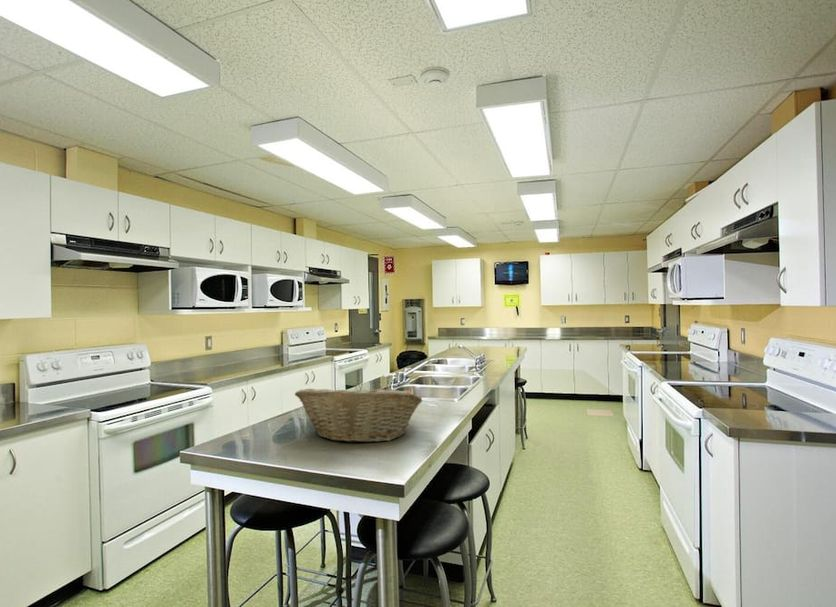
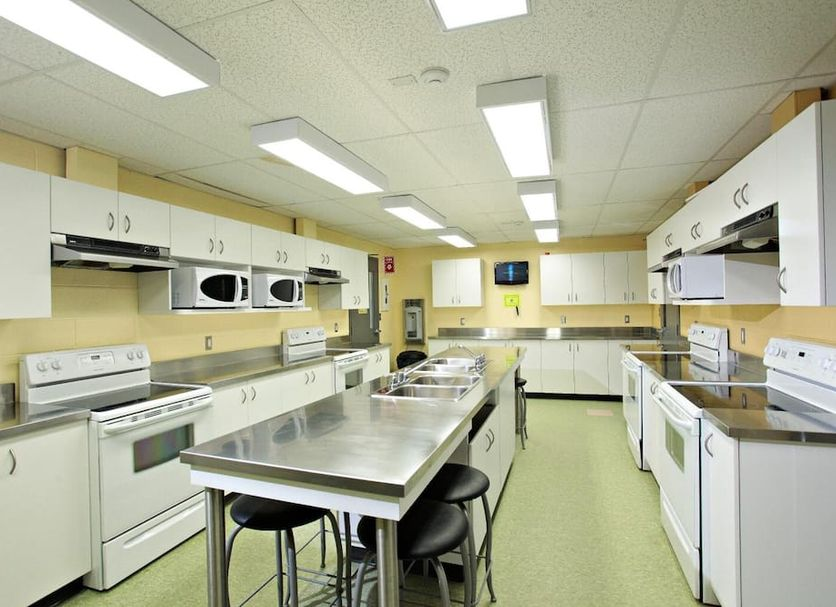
- fruit basket (359, 406)
